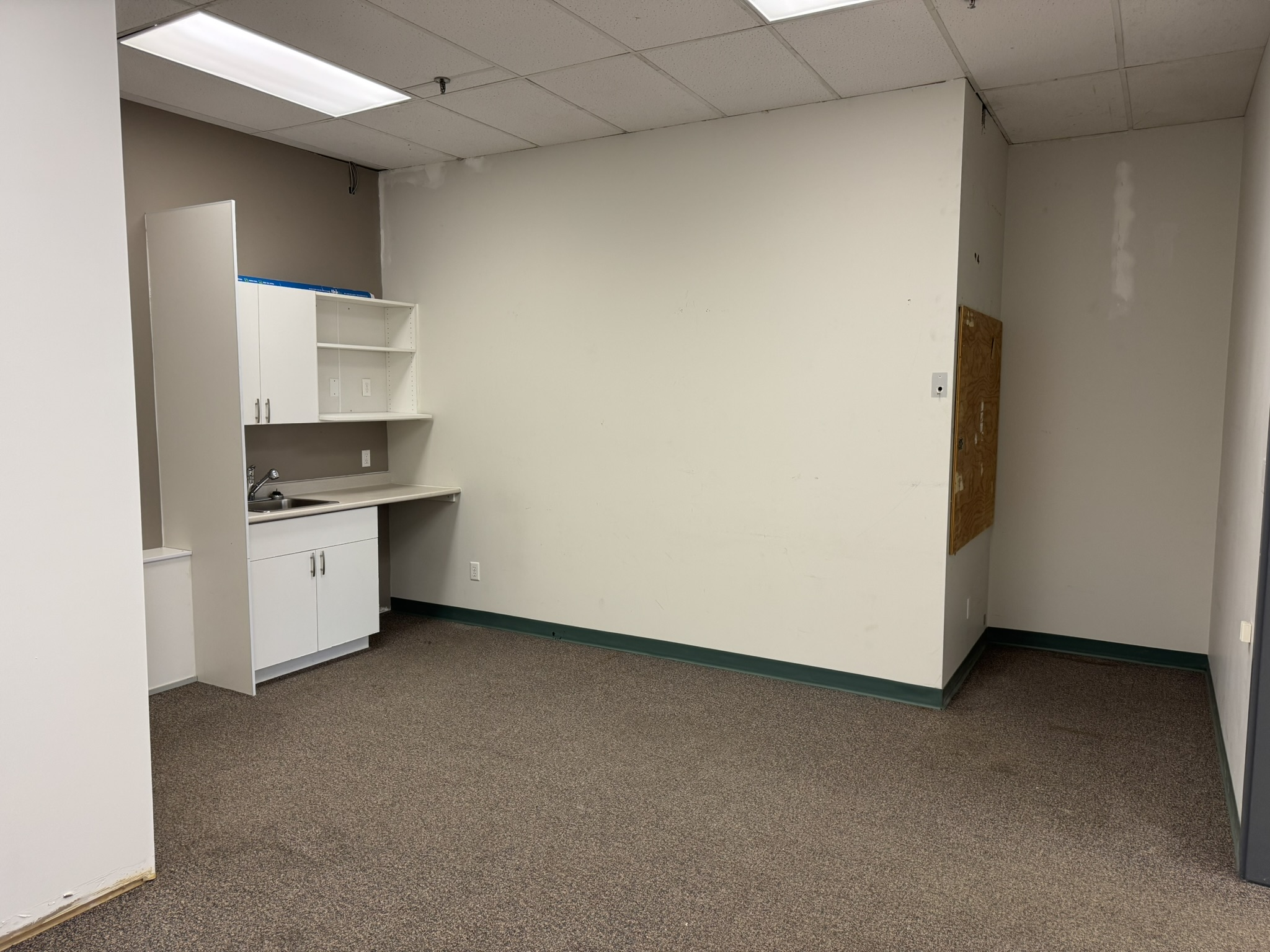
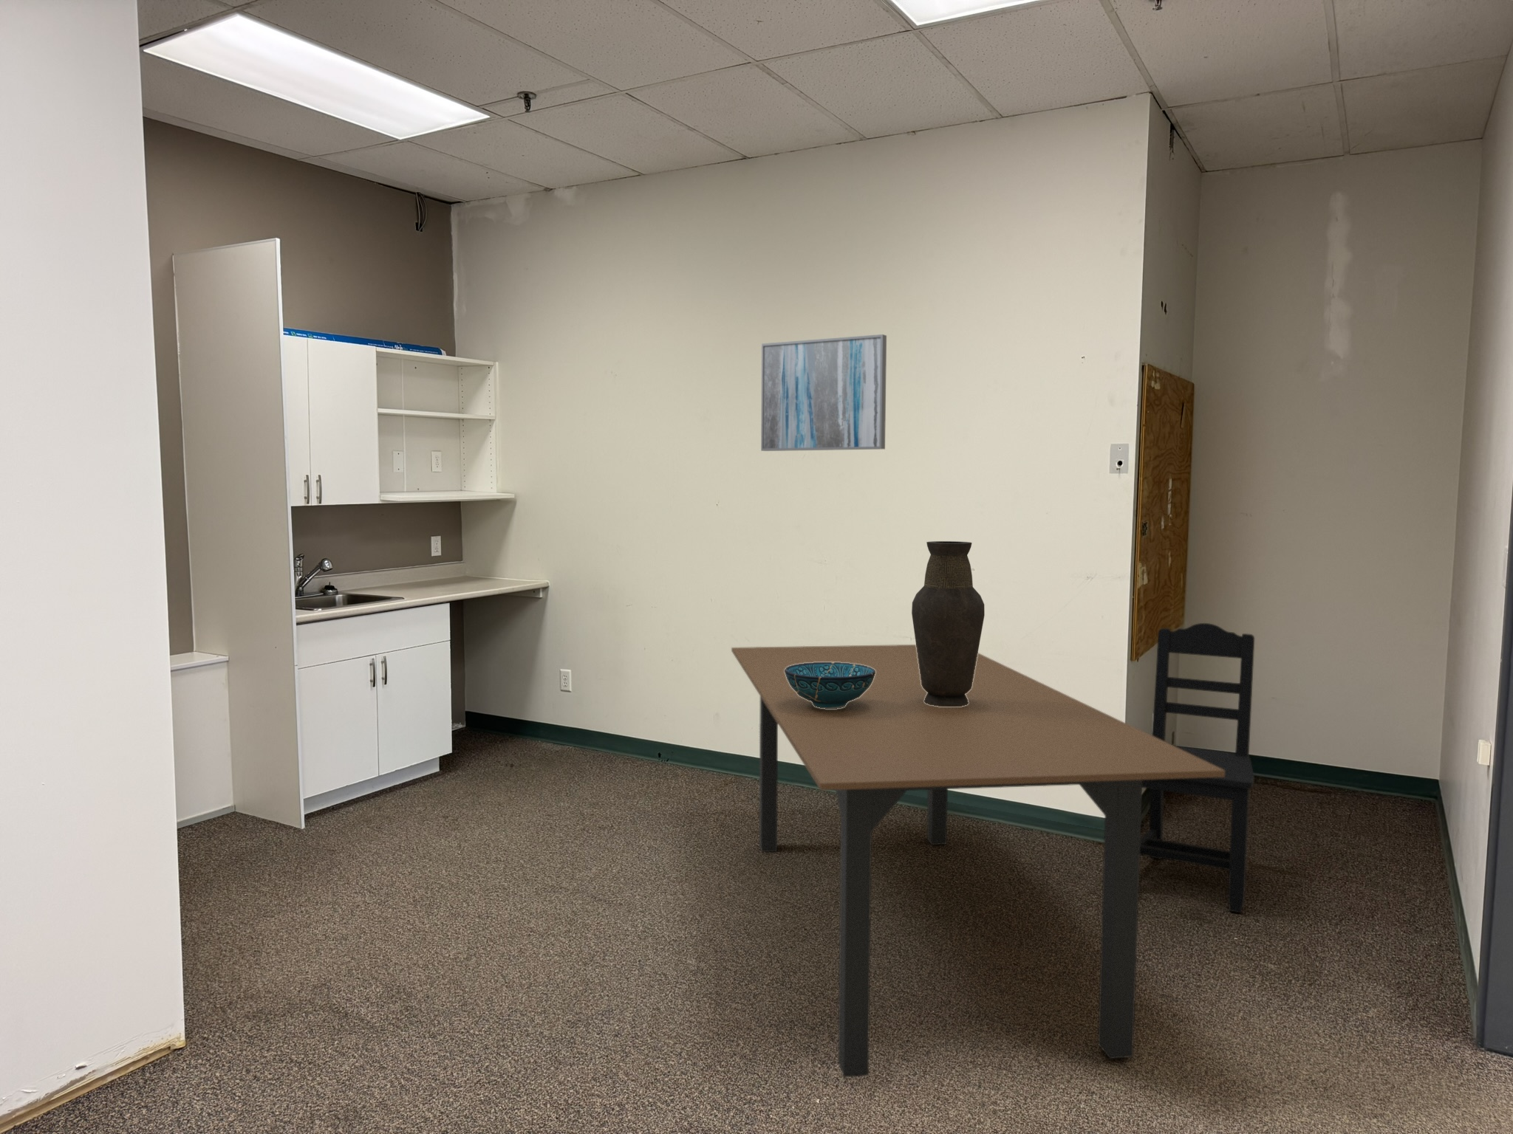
+ wall art (822, 395)
+ chair (1194, 755)
+ decorative bowl (829, 686)
+ dining table (897, 802)
+ vase (947, 622)
